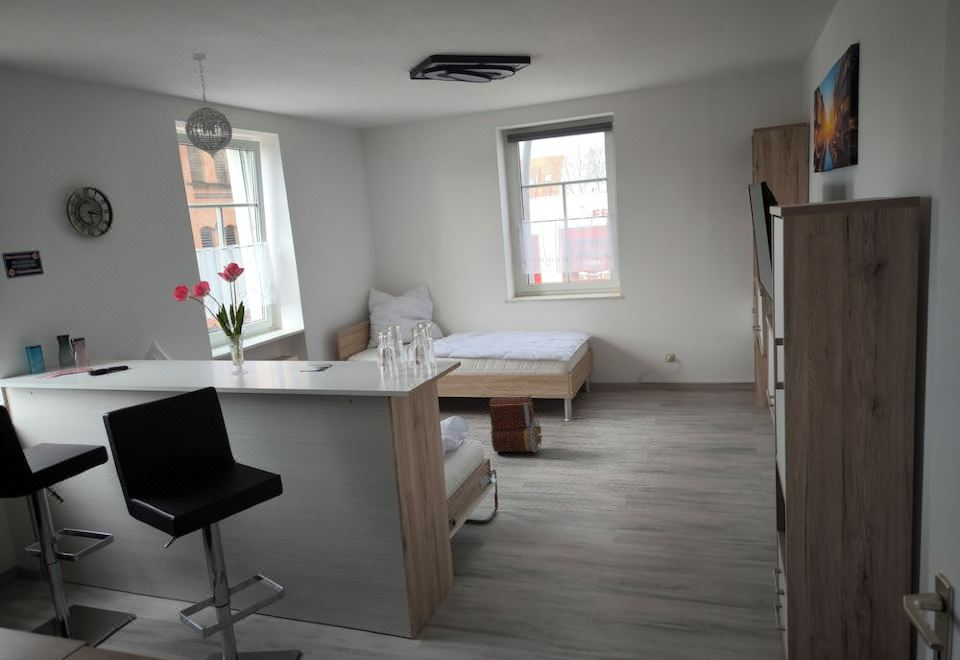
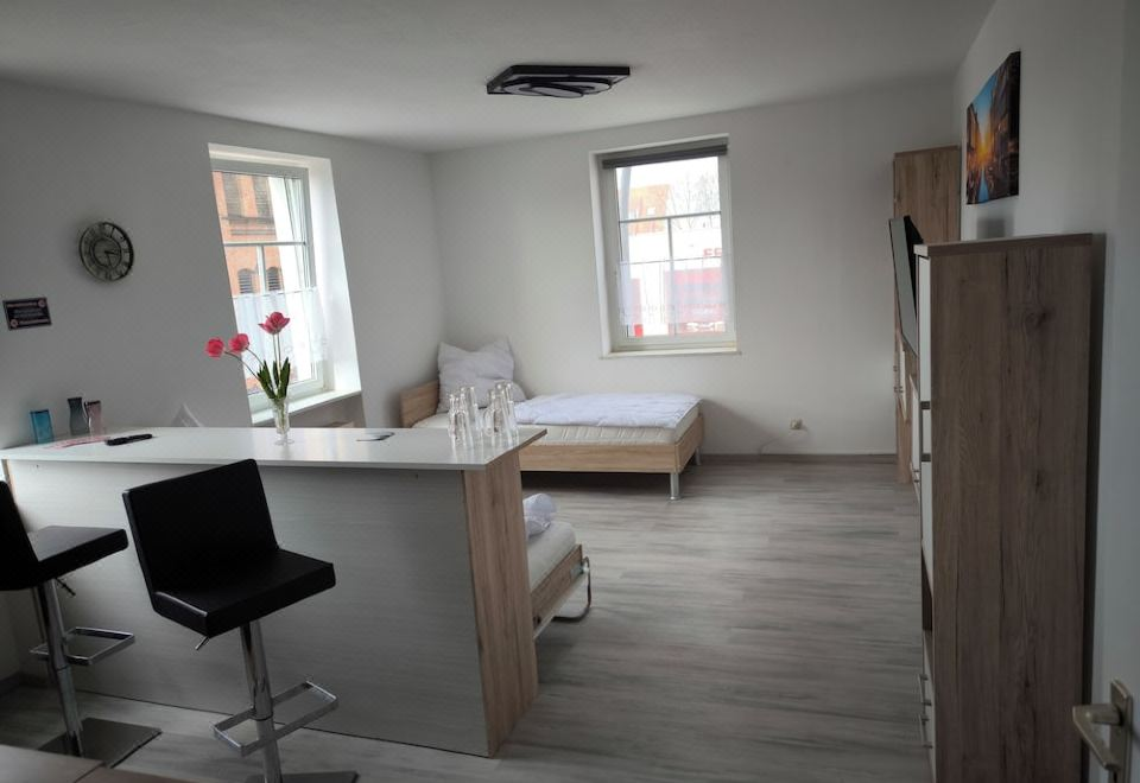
- pendant light (206, 107)
- backpack (520, 417)
